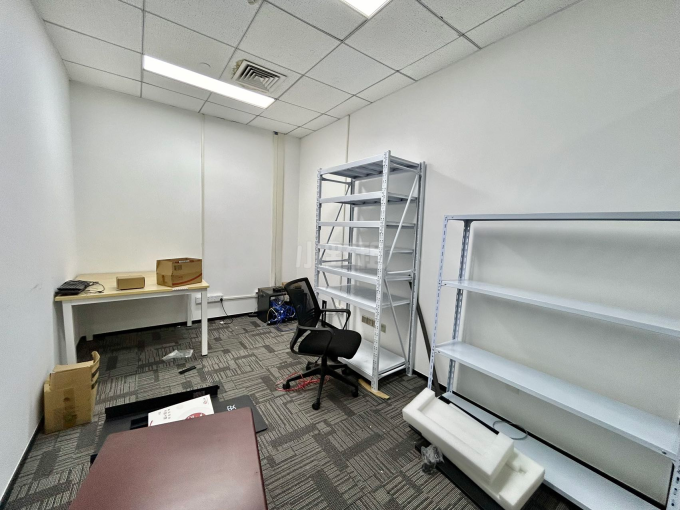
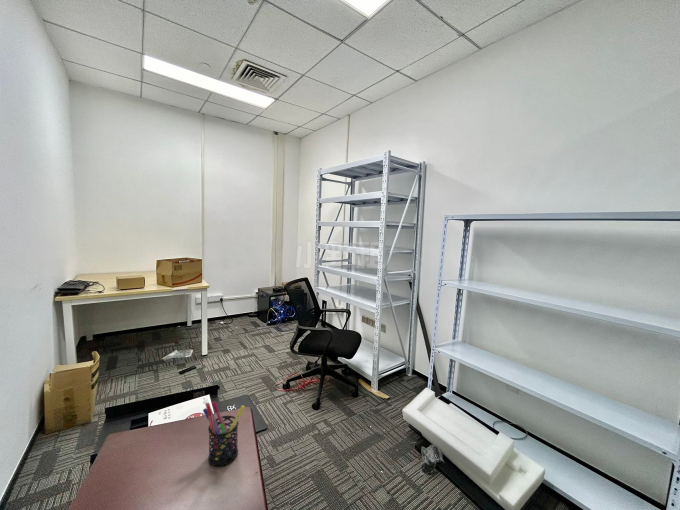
+ pen holder (221, 431)
